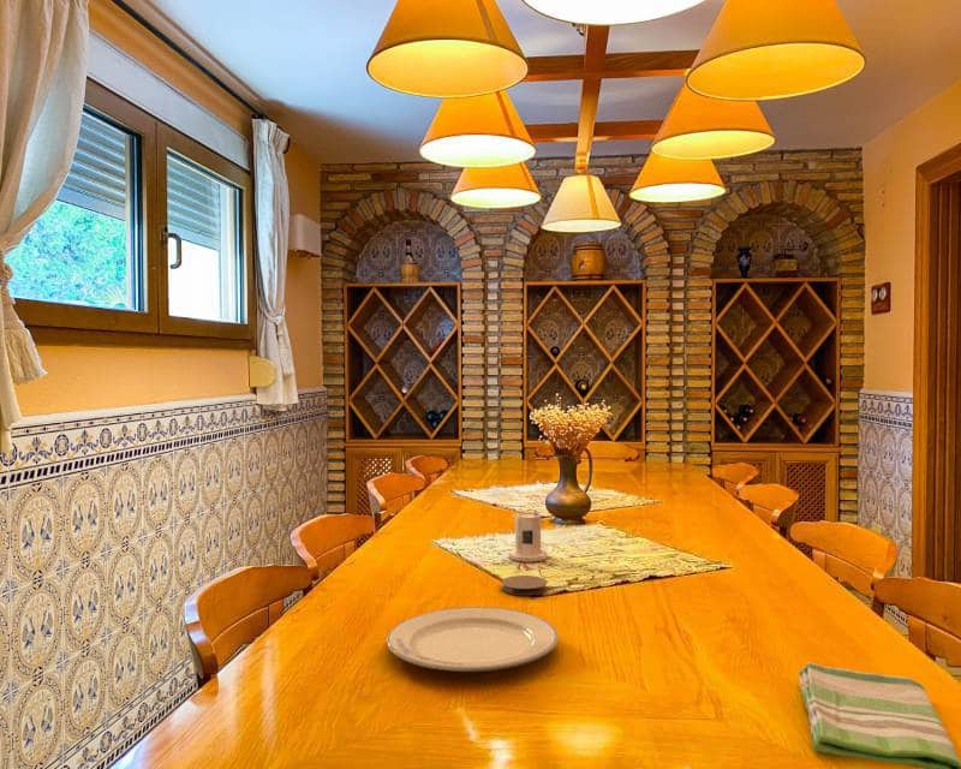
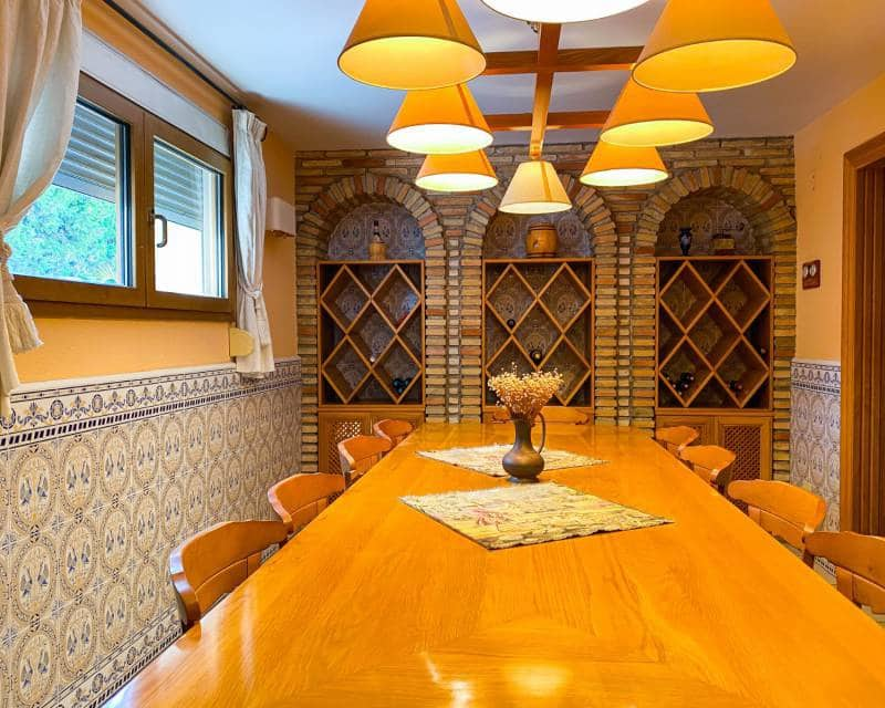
- candle (527, 532)
- coaster (524, 584)
- chinaware (472, 640)
- dish towel (872, 711)
